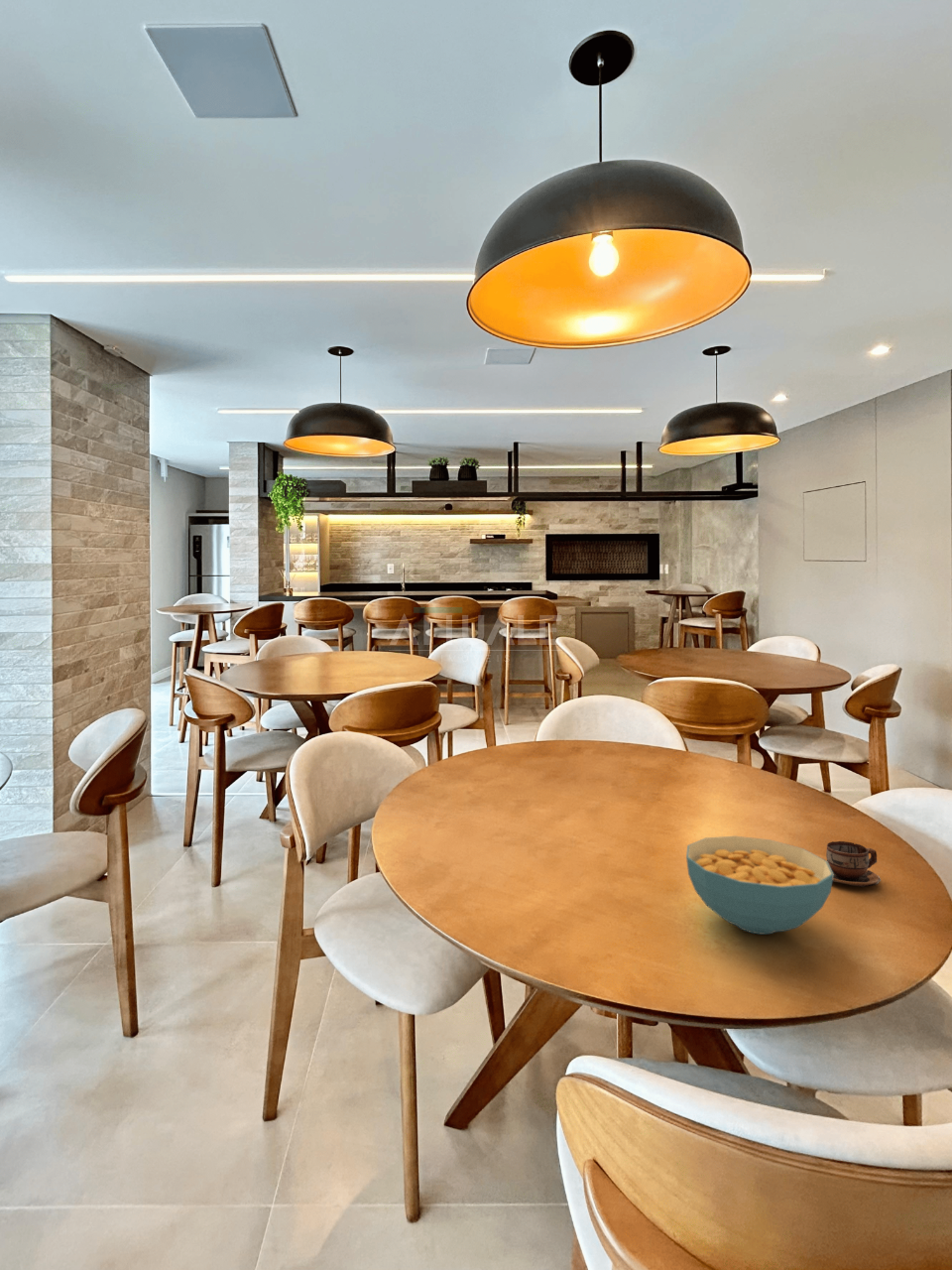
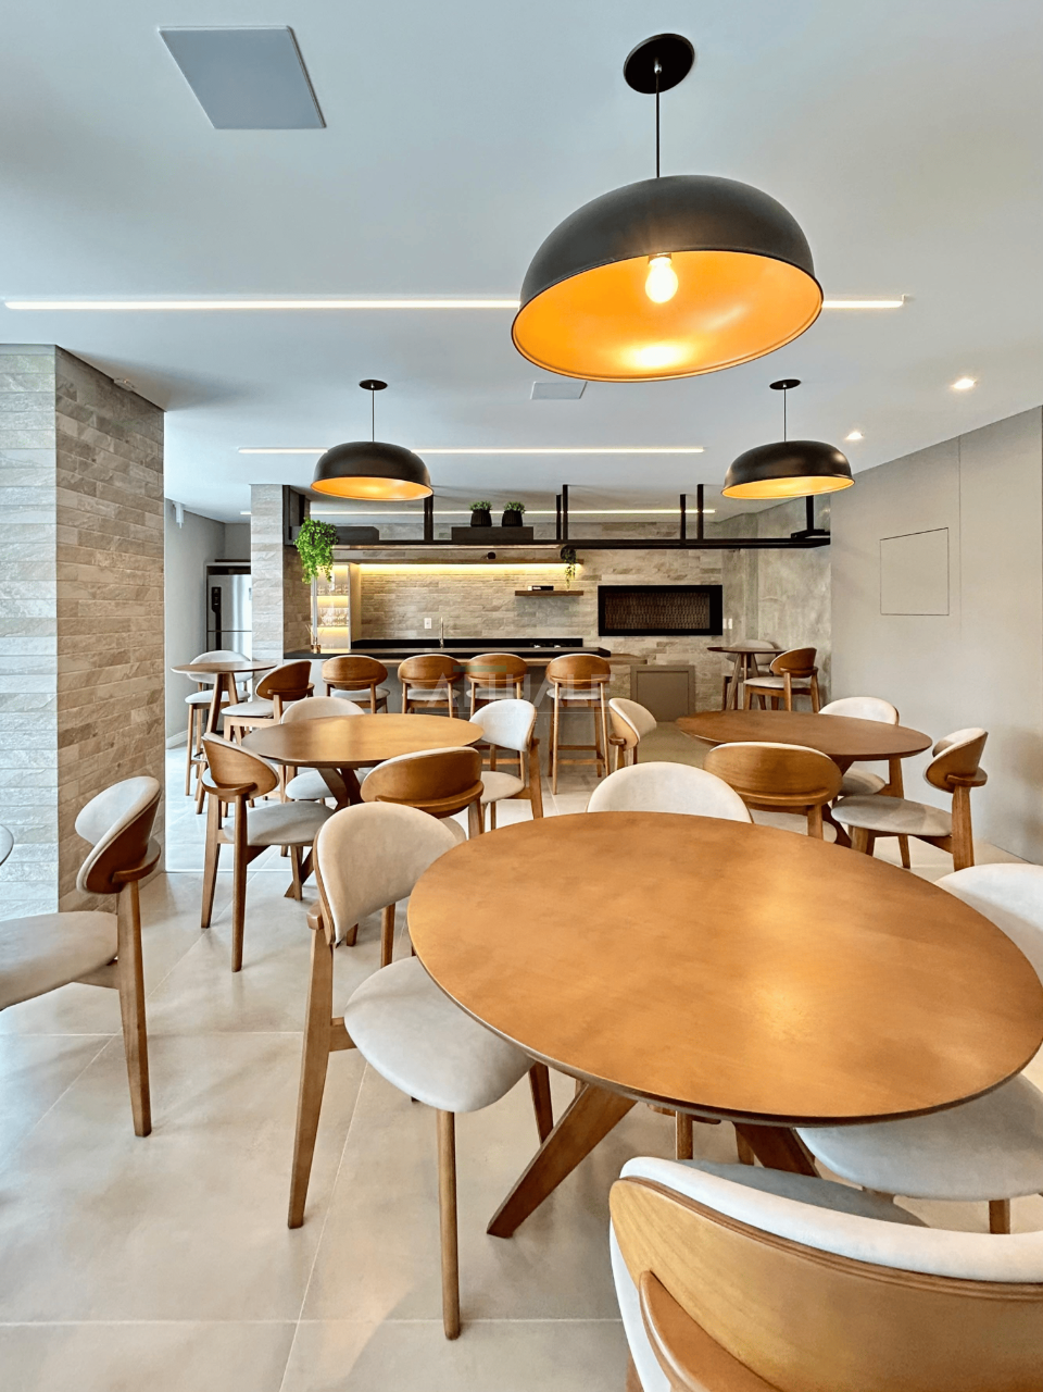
- cup (849, 862)
- cereal bowl (756, 891)
